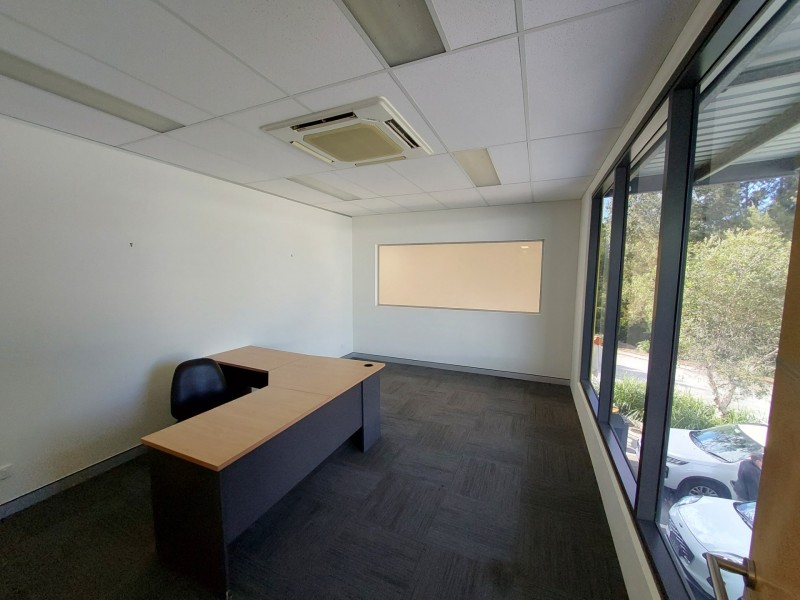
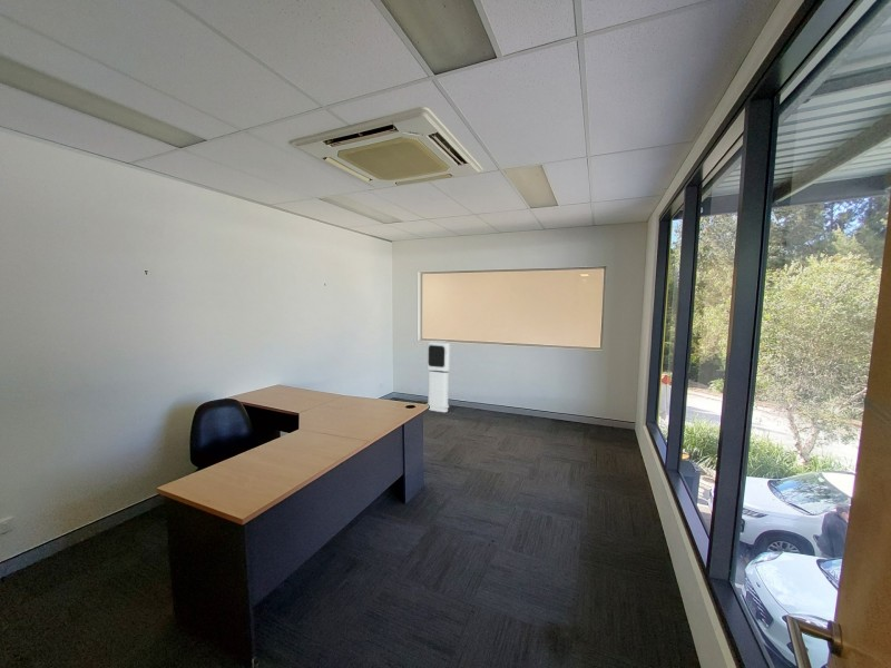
+ air purifier (441, 375)
